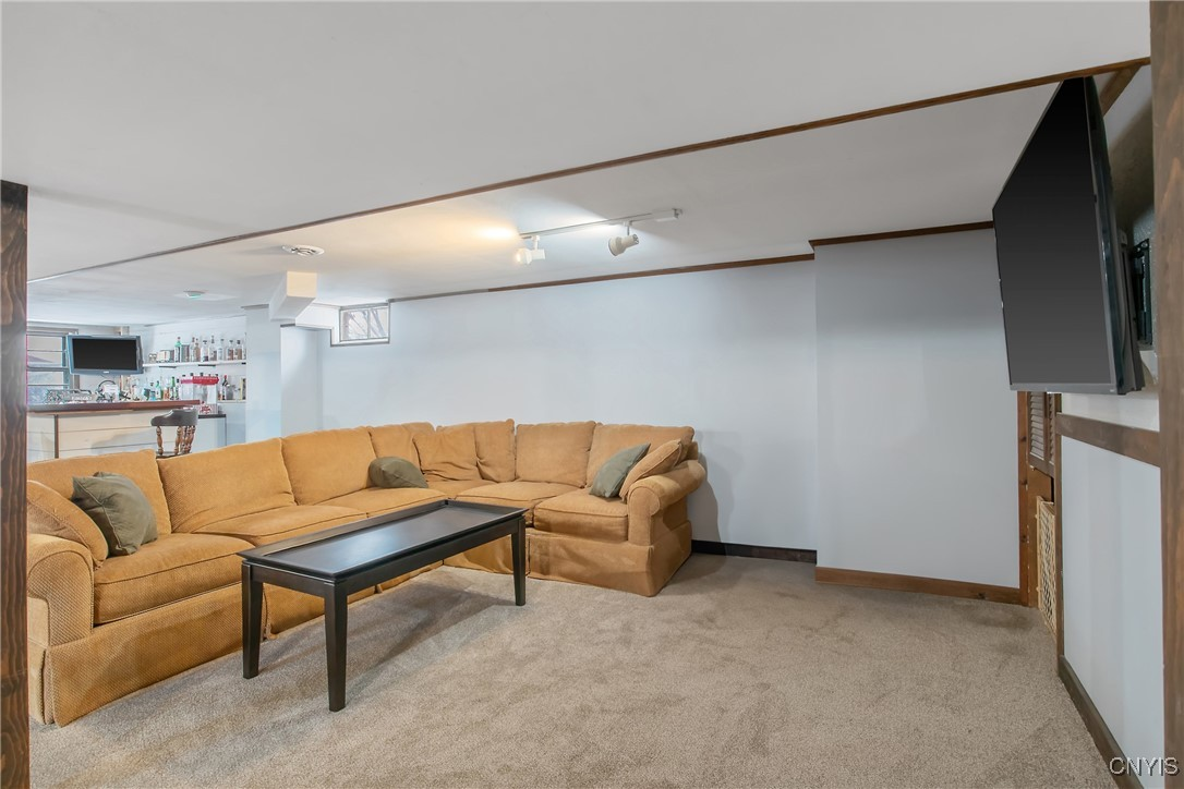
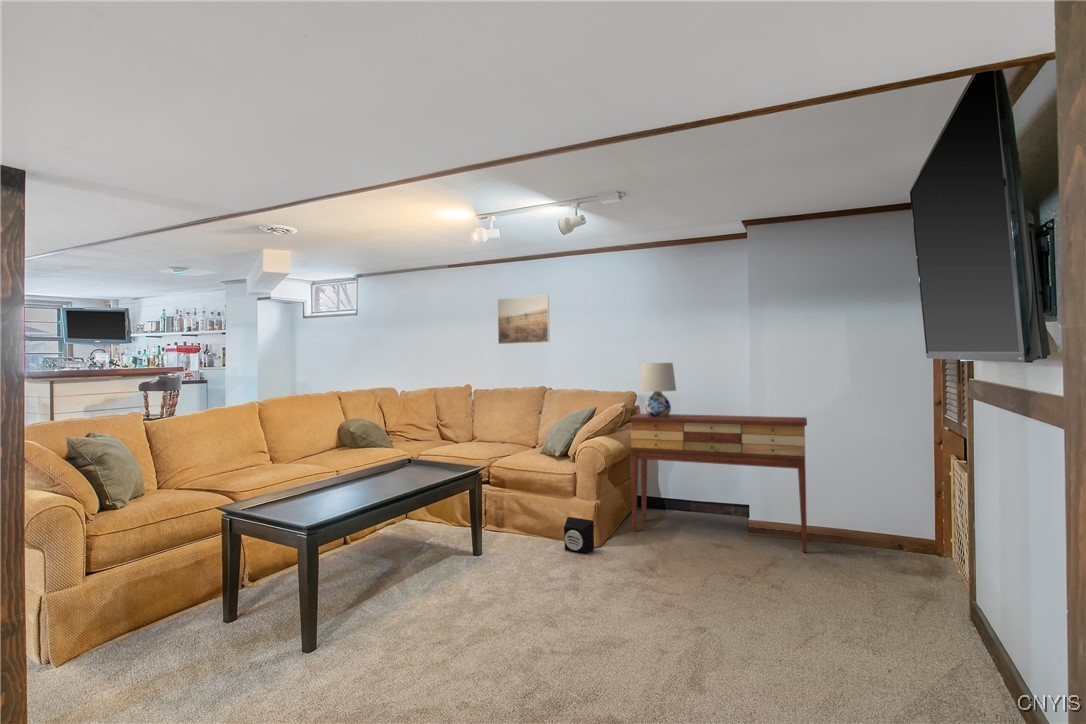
+ console table (715, 463)
+ speaker (576, 535)
+ table lamp (657, 389)
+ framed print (522, 320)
